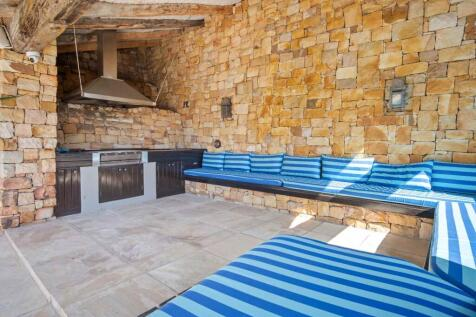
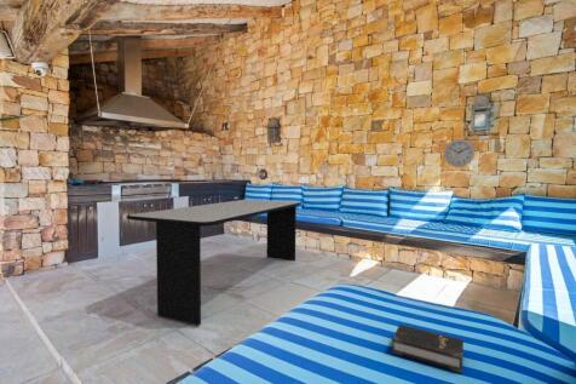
+ wall clock (459, 153)
+ dining table (225, 222)
+ hardback book (427, 344)
